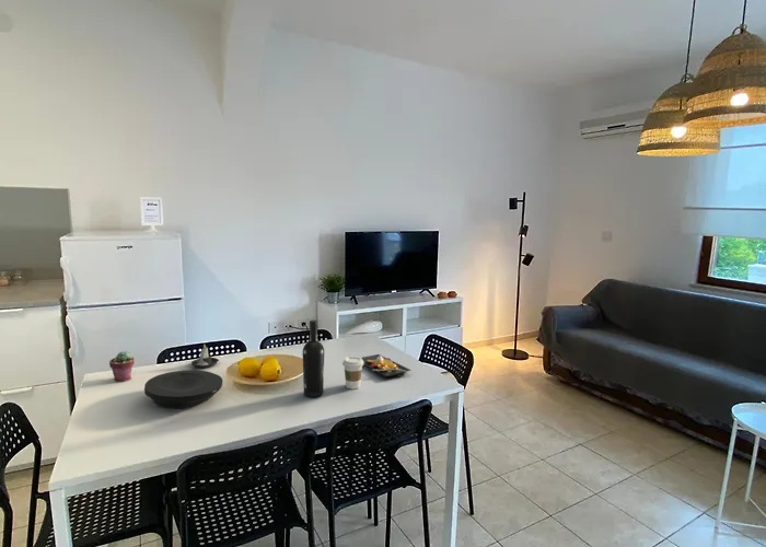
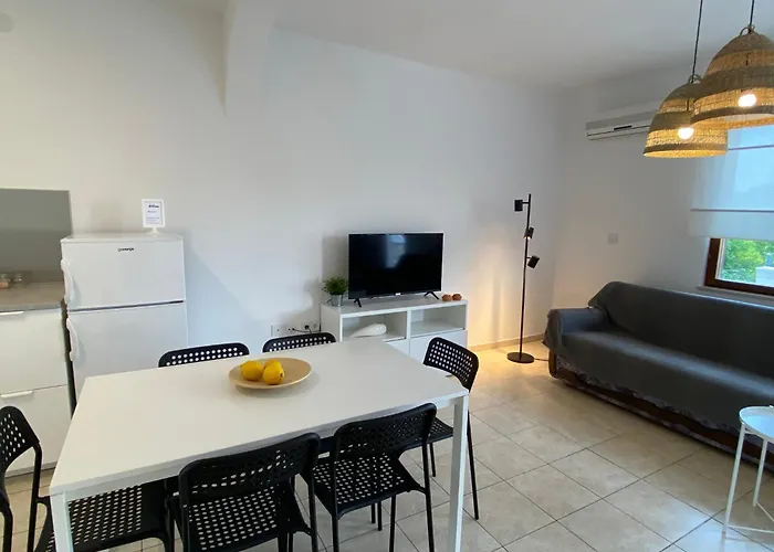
- wine bottle (313, 357)
- potted succulent (121, 364)
- plate (185, 388)
- coffee cup (352, 372)
- plate (380, 362)
- candle (204, 354)
